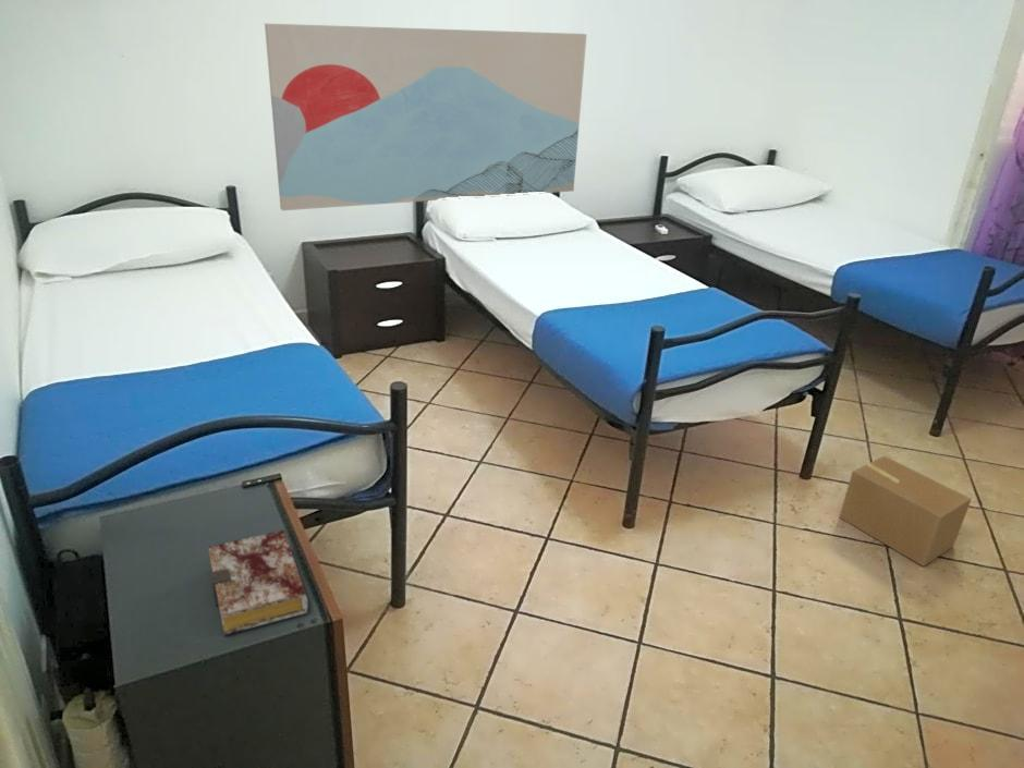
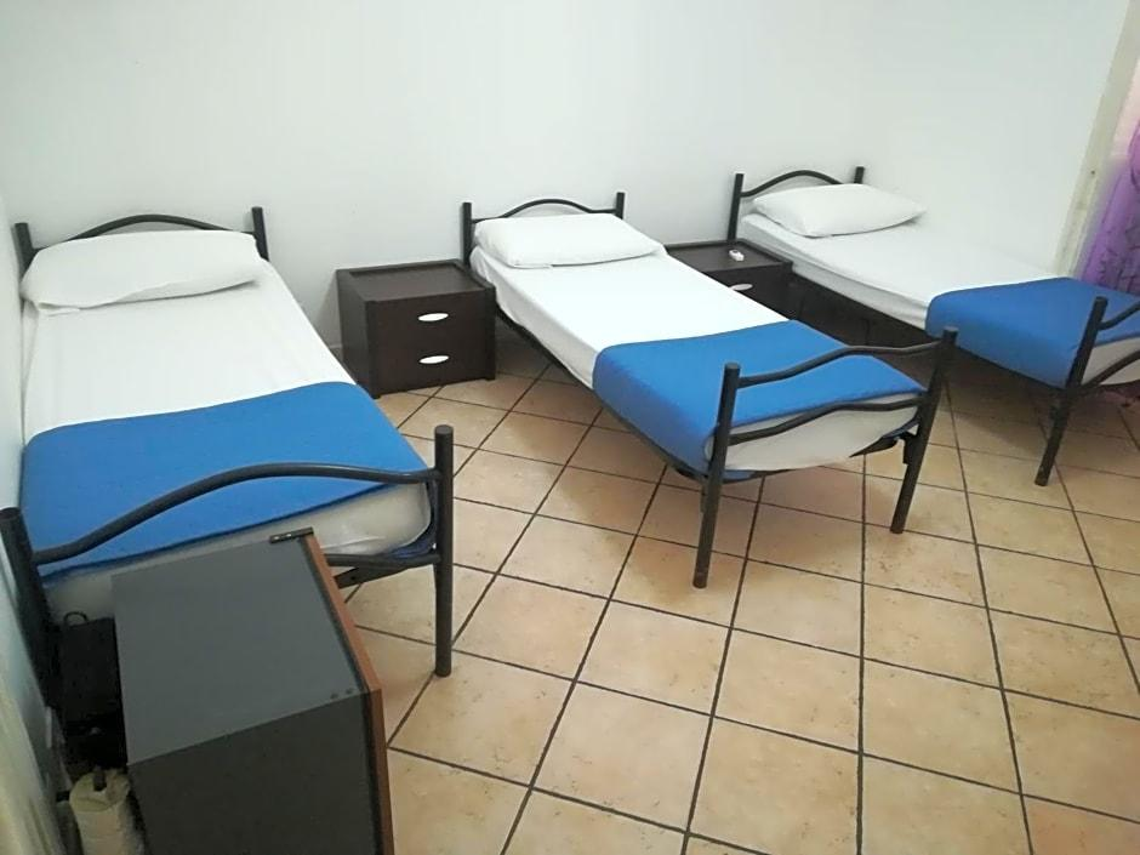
- wall art (439, 118)
- book (255, 578)
- cardboard box (902, 508)
